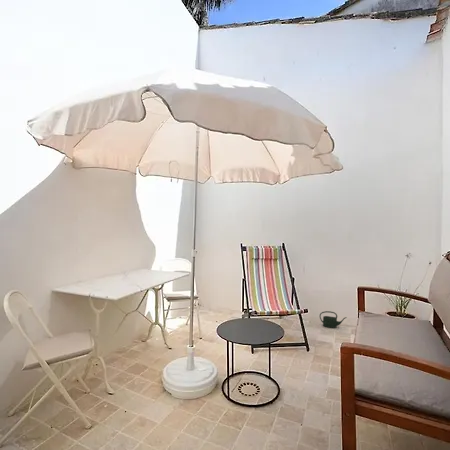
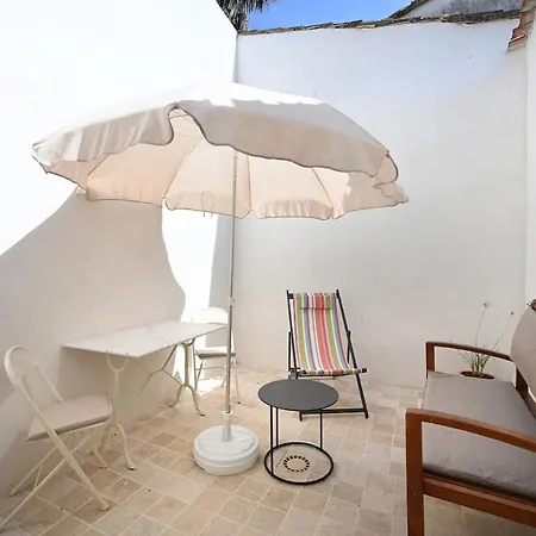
- watering can (332, 319)
